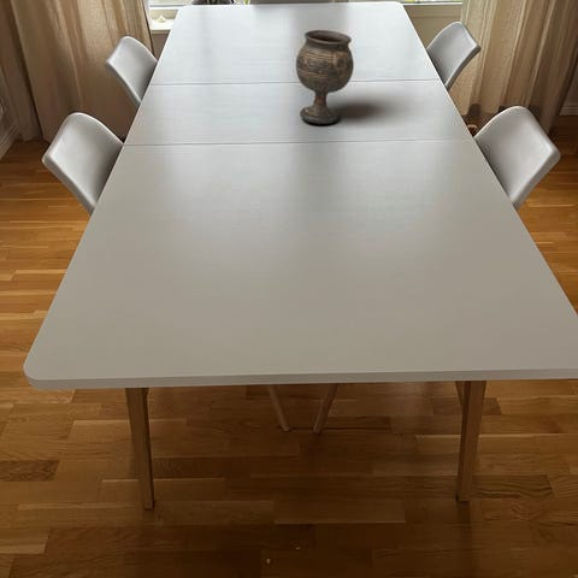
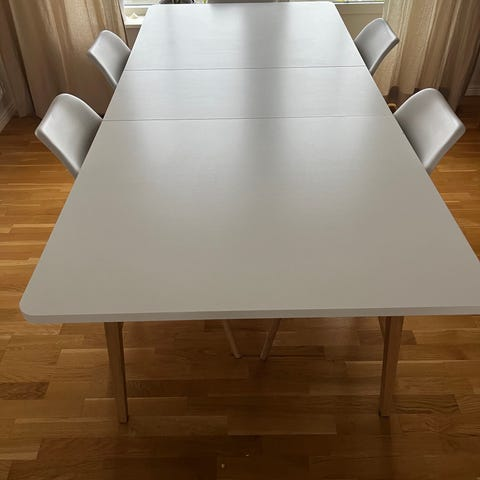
- goblet (324, 77)
